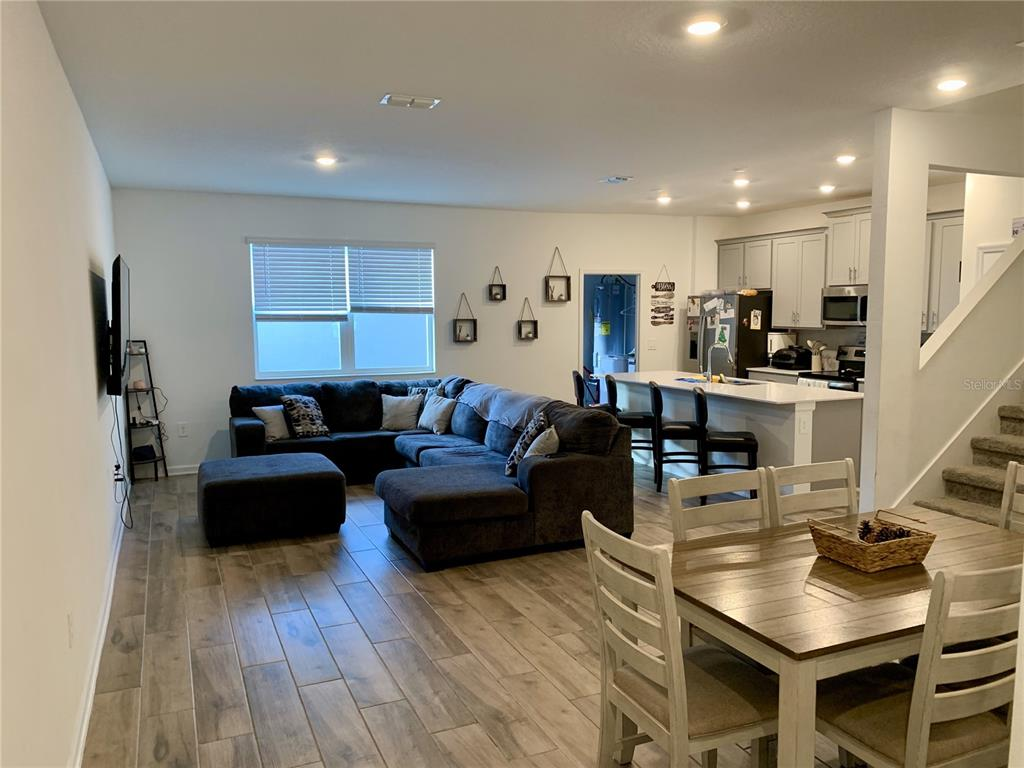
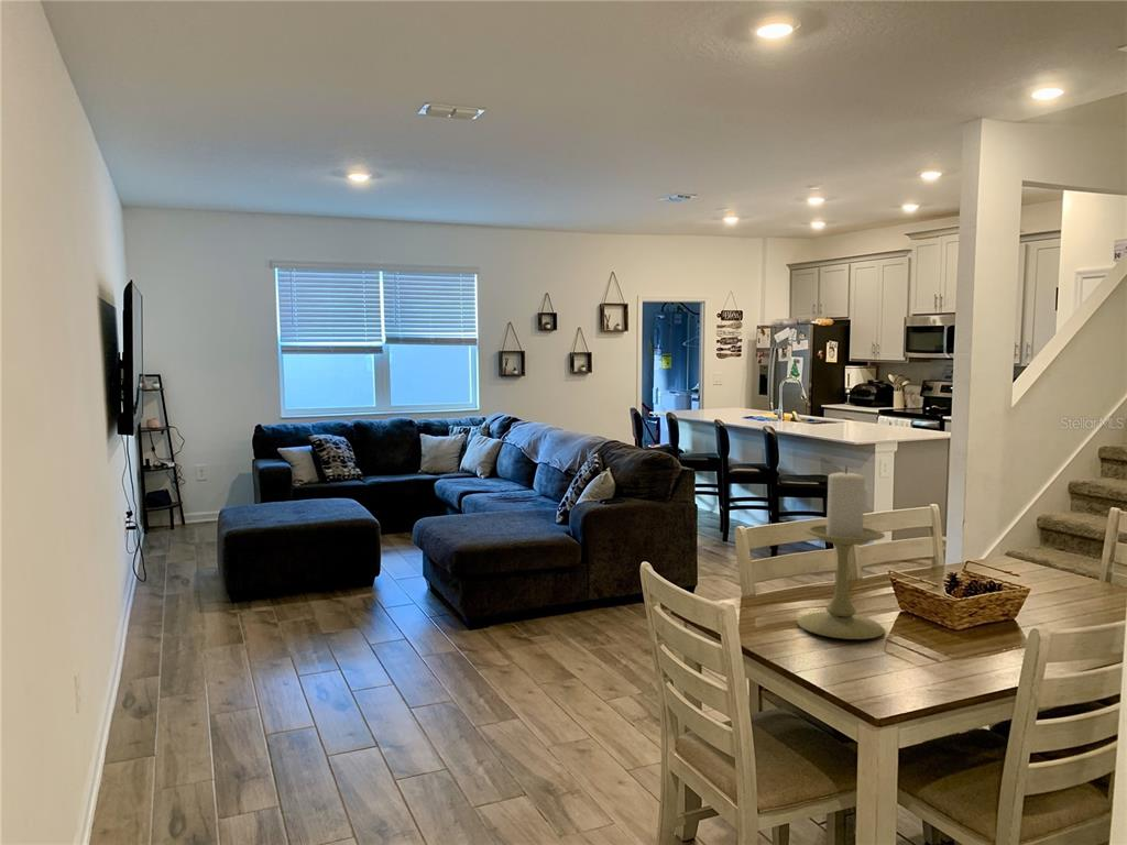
+ candle holder (842, 547)
